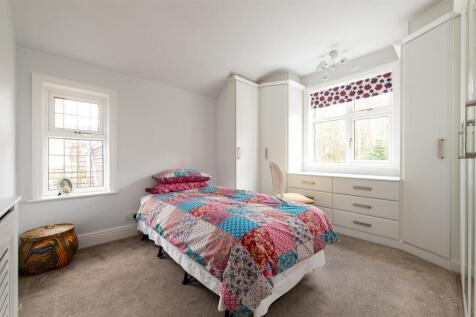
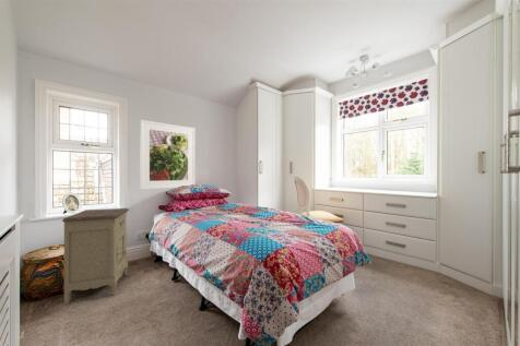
+ nightstand (104, 249)
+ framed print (169, 156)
